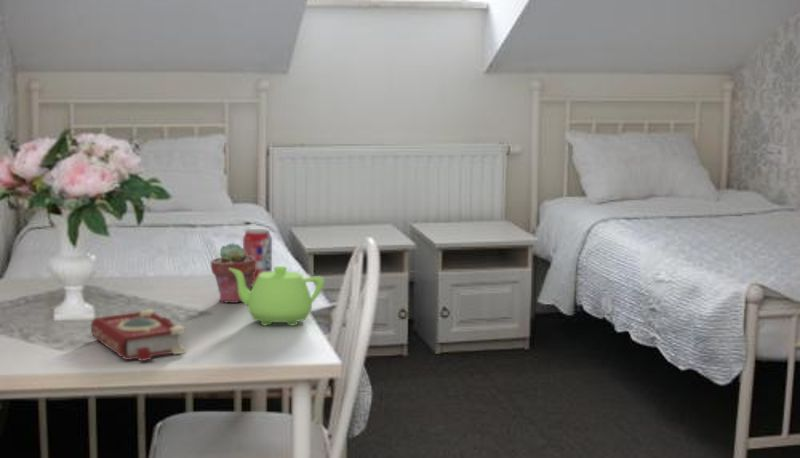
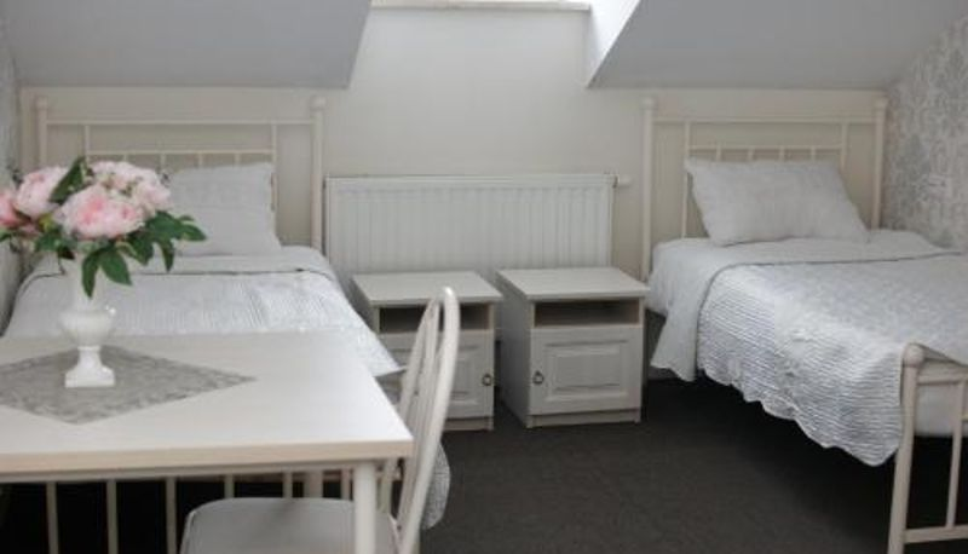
- beverage can (257, 257)
- teapot (276, 293)
- potted succulent (232, 272)
- book (141, 333)
